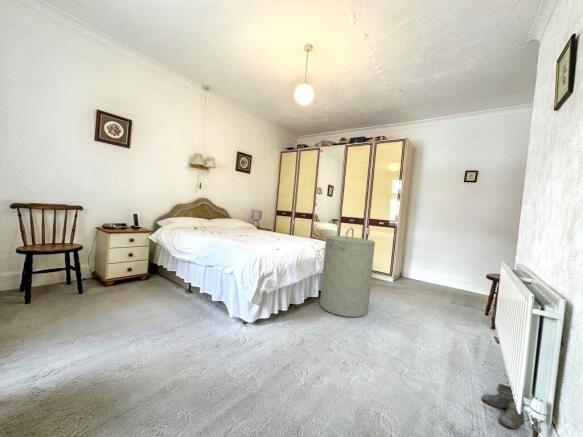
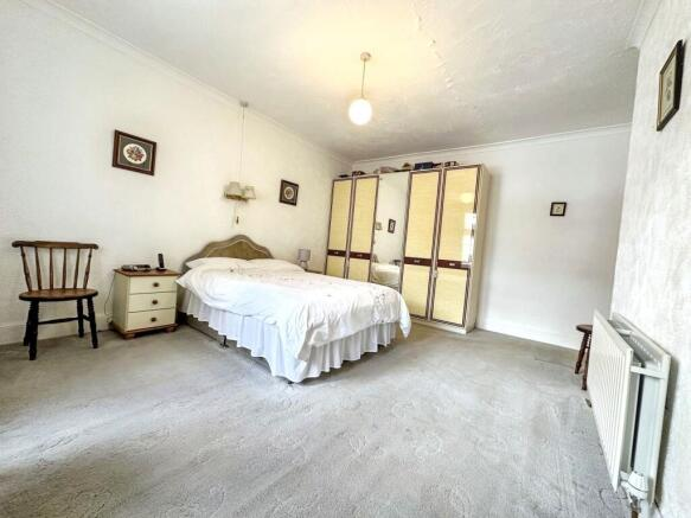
- boots (504, 401)
- laundry hamper (347, 267)
